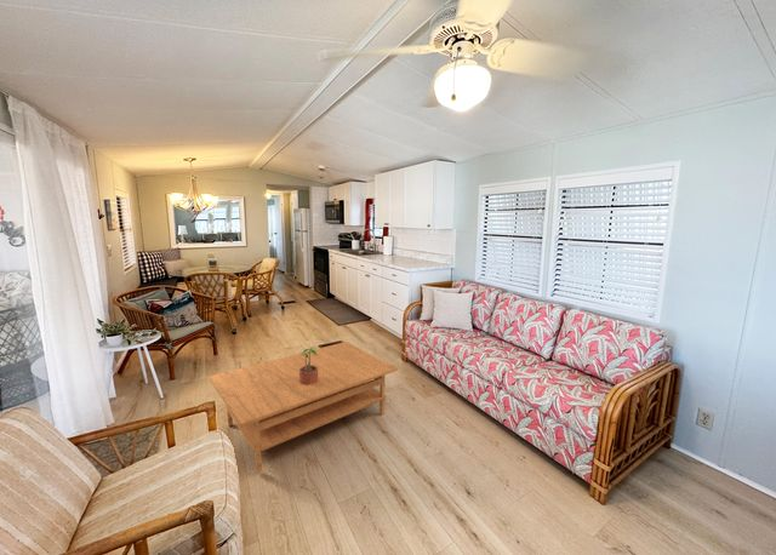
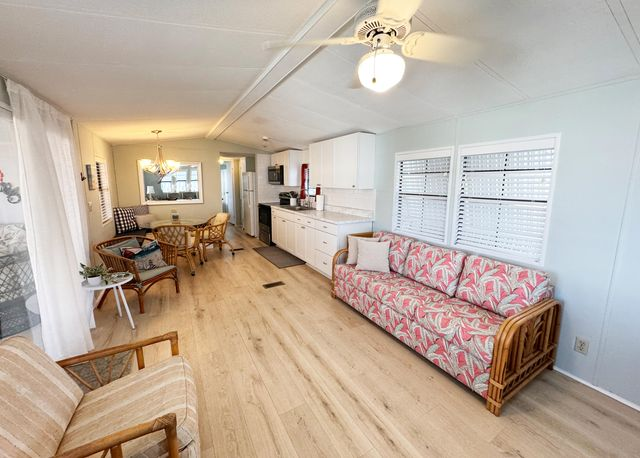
- coffee table (307, 395)
- potted plant (309, 364)
